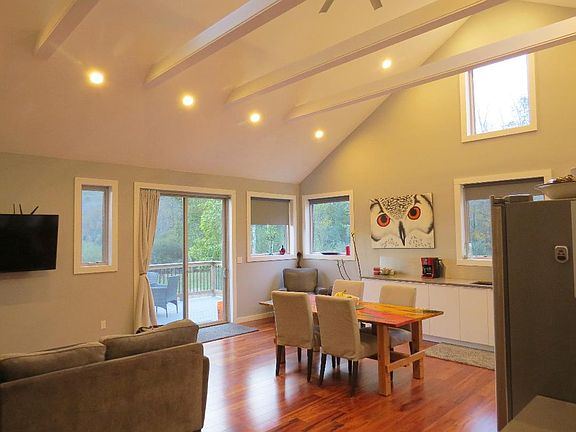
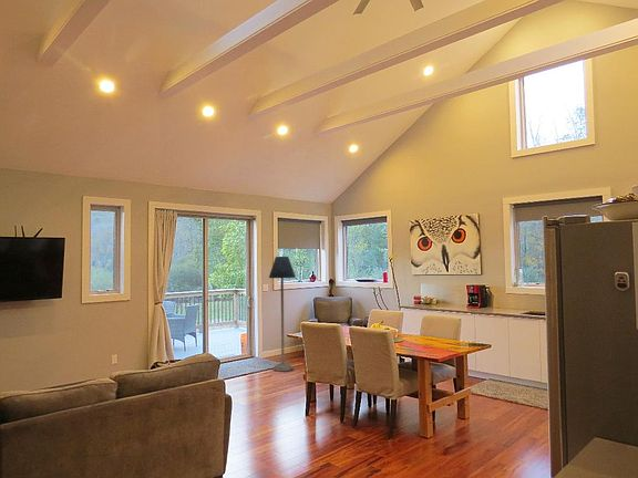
+ floor lamp (281, 312)
